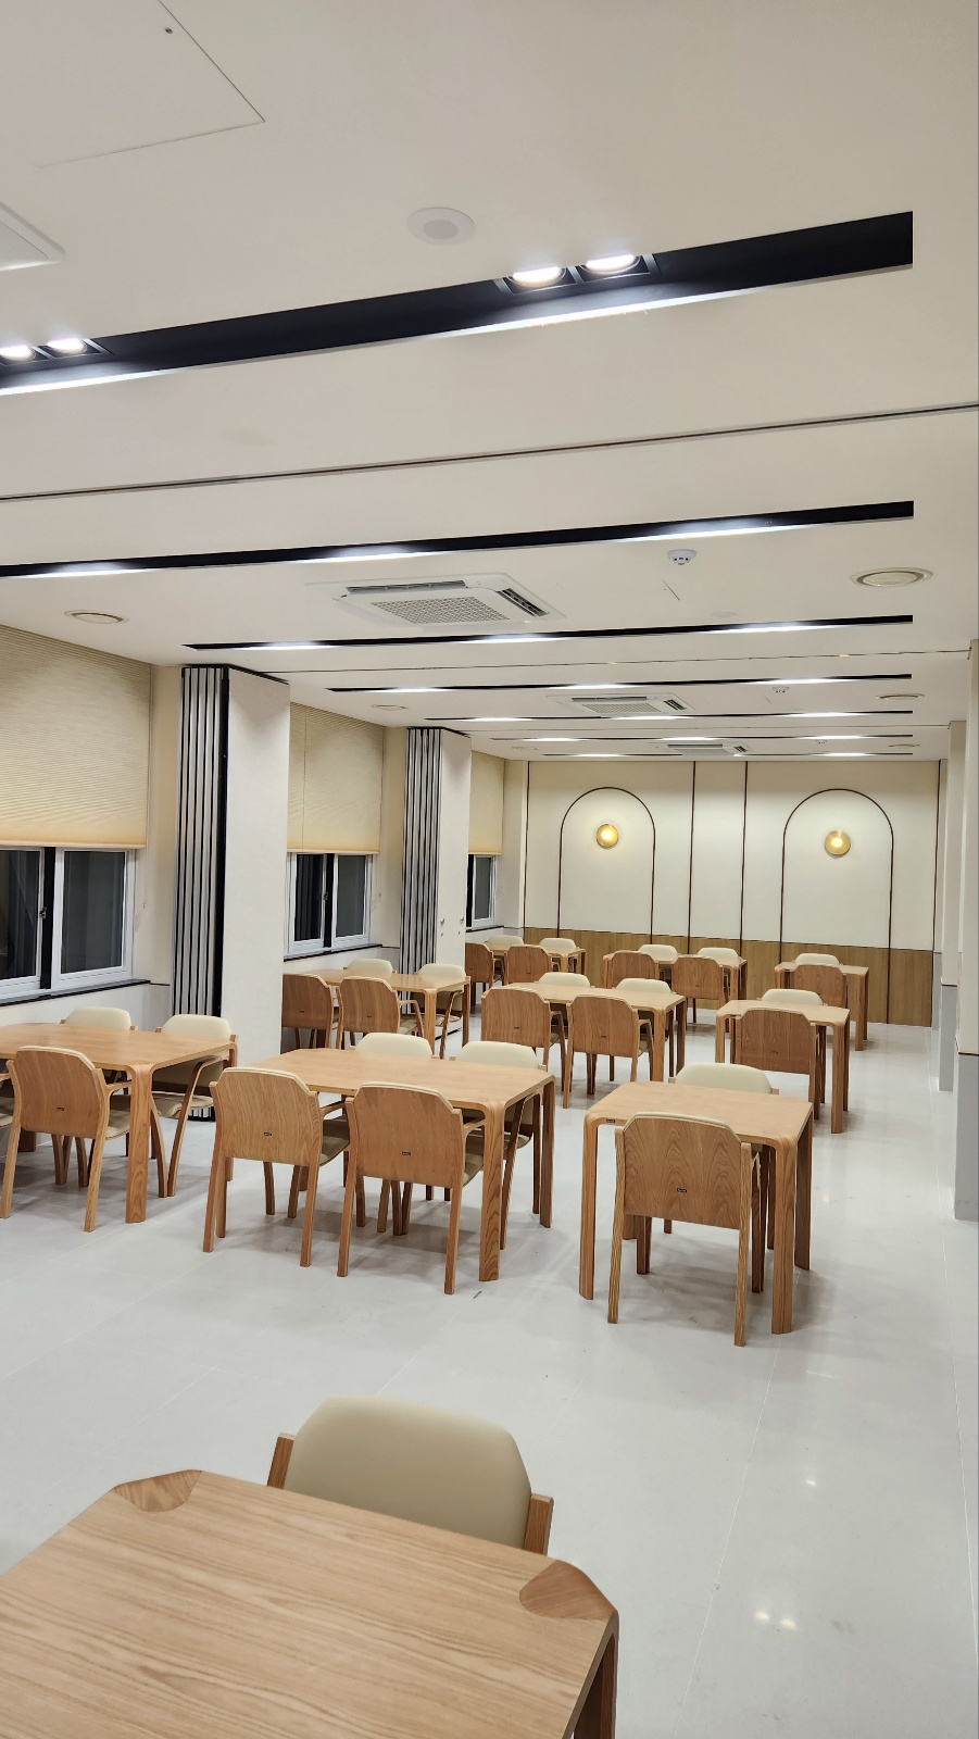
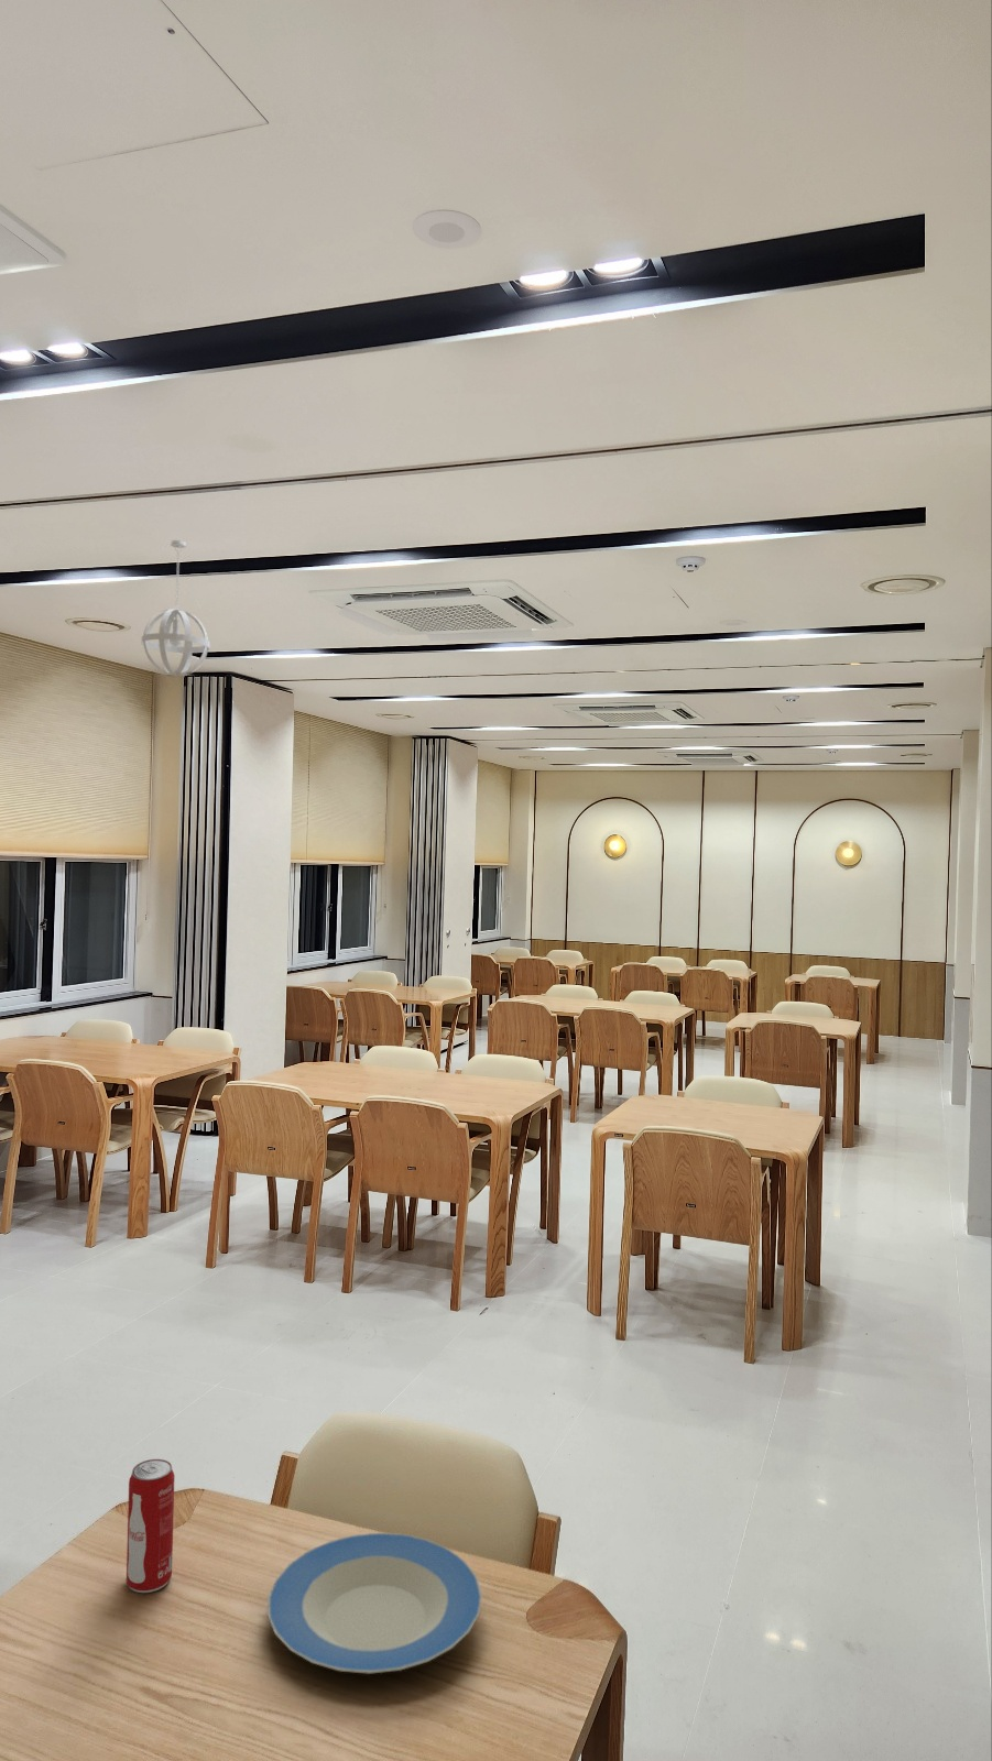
+ beverage can (150, 1523)
+ pendant light (177, 608)
+ plate (374, 1609)
